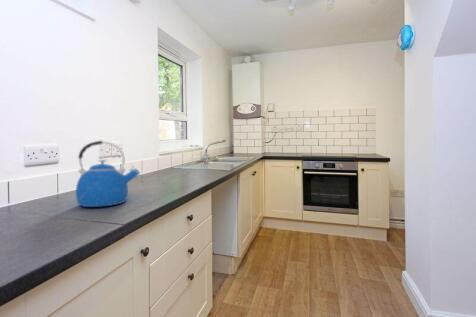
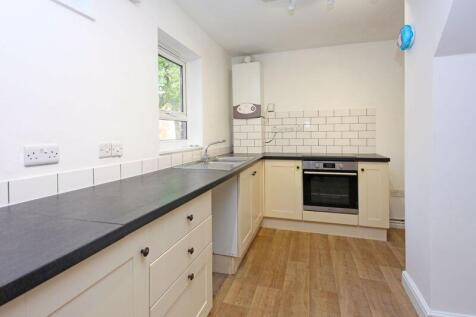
- kettle (109, 171)
